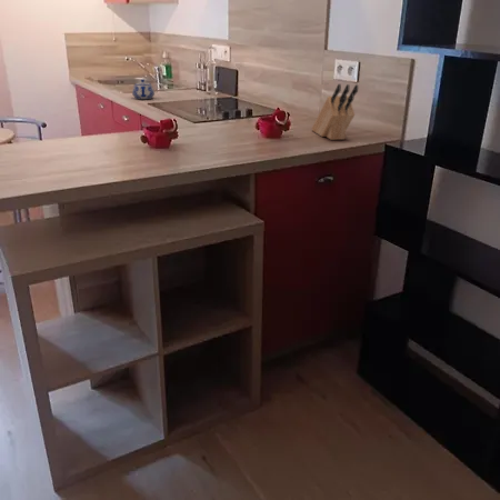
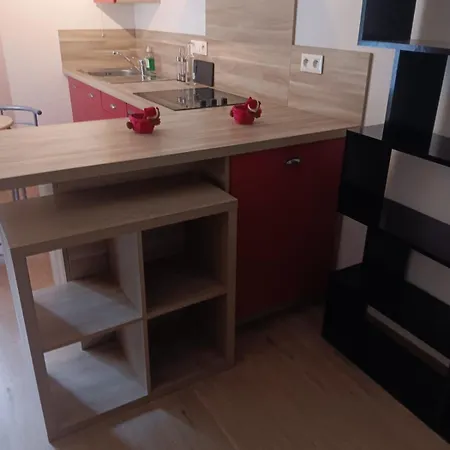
- teapot (142, 88)
- knife block (334, 109)
